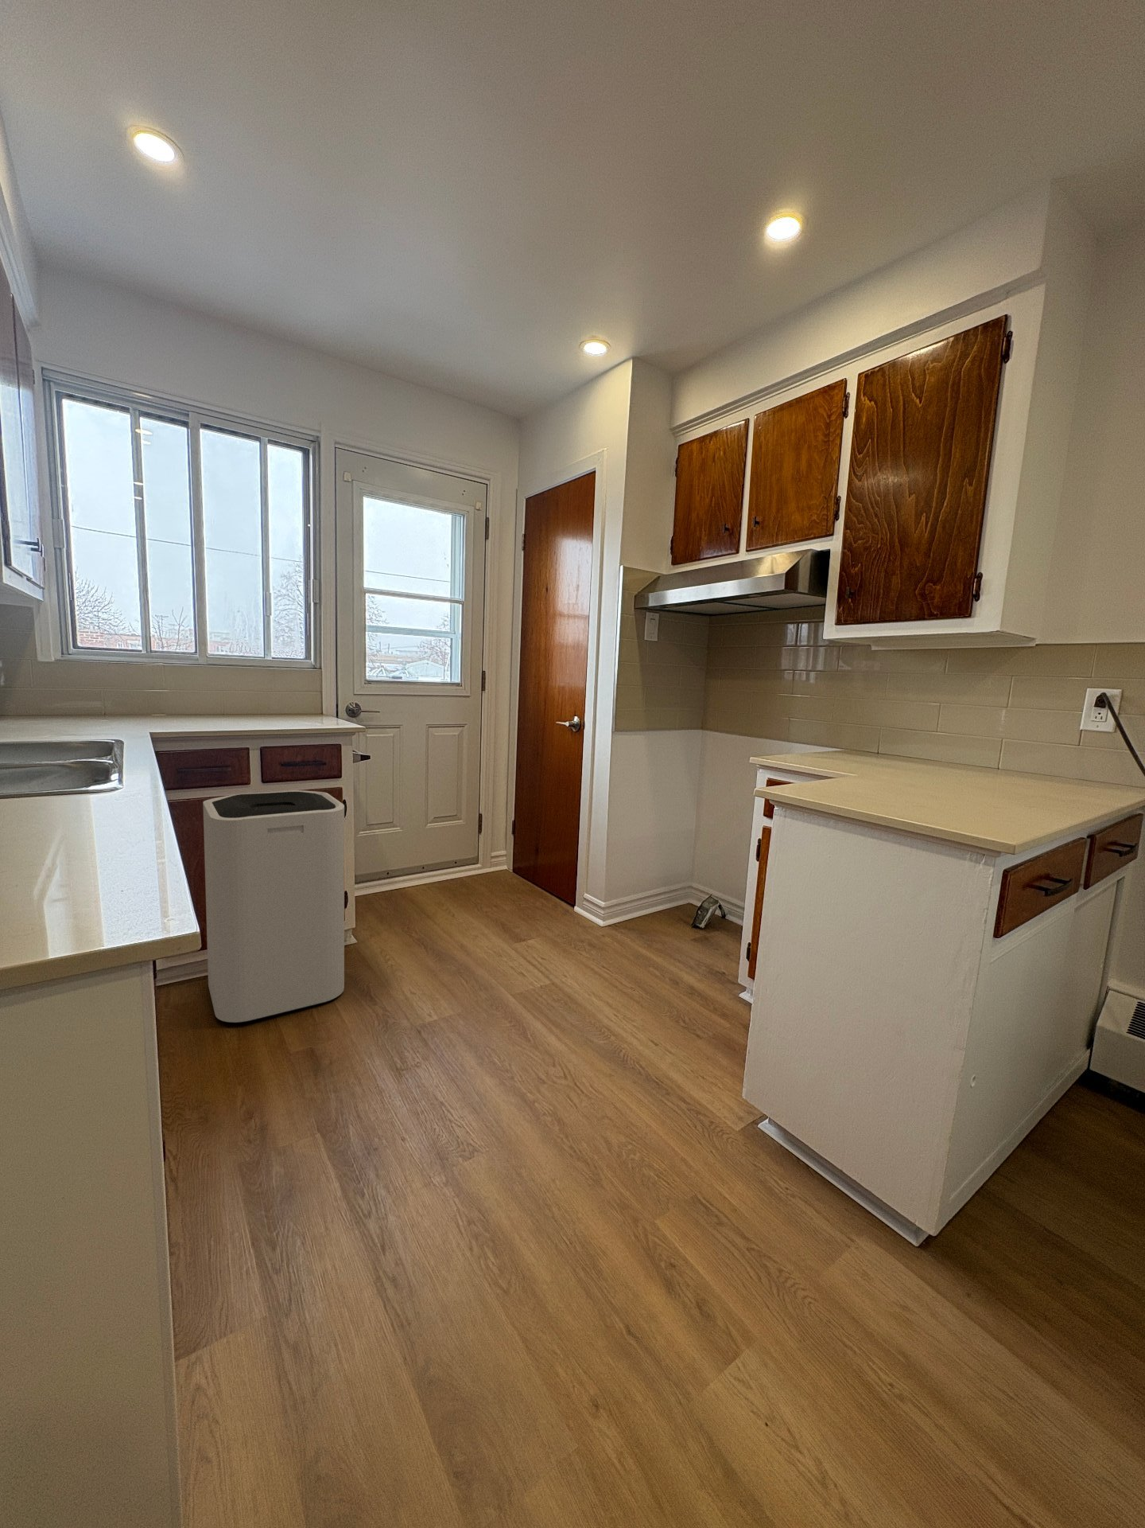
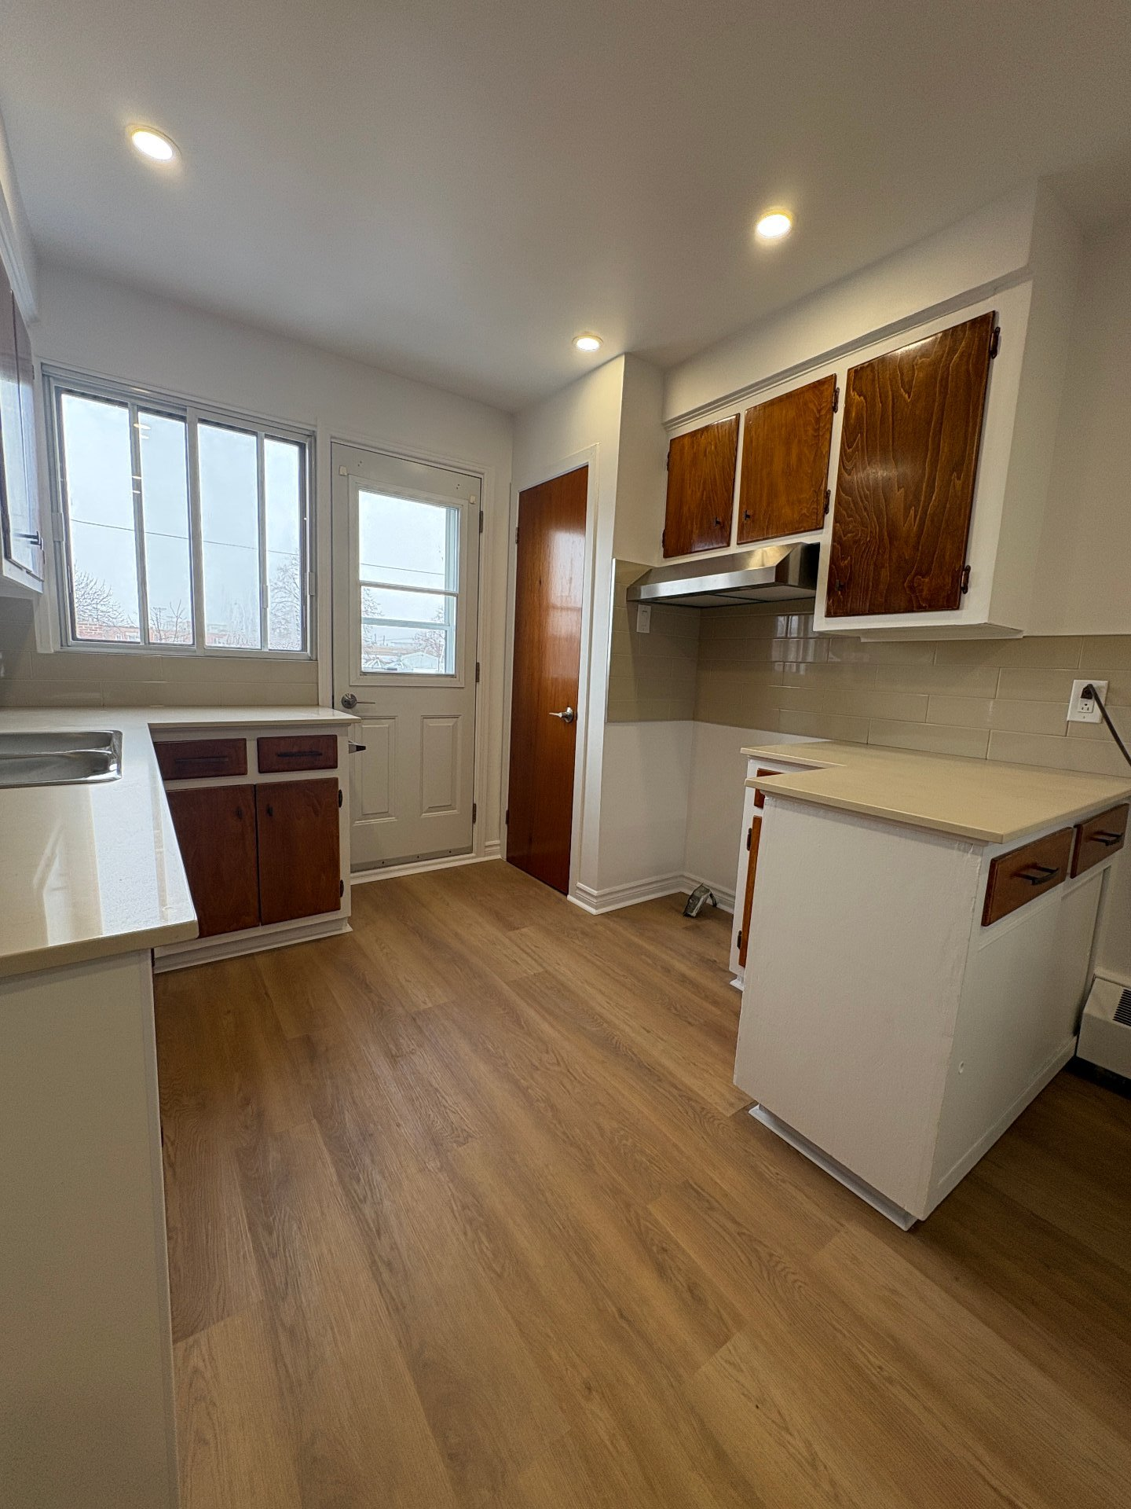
- trash can (275, 894)
